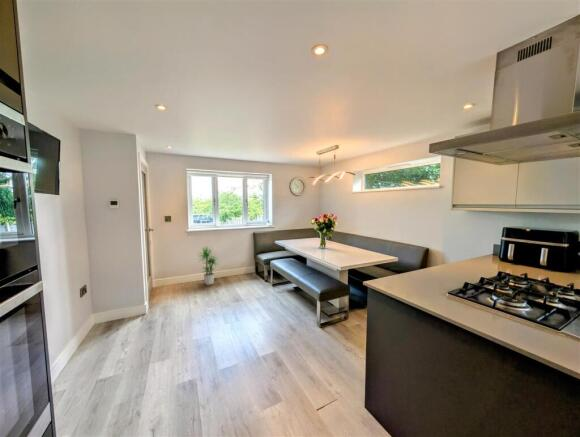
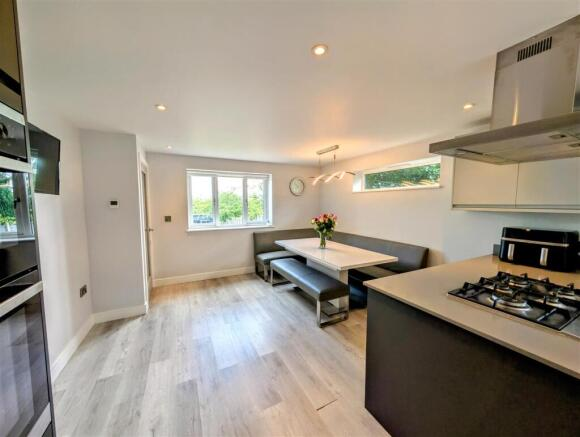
- potted plant (208, 264)
